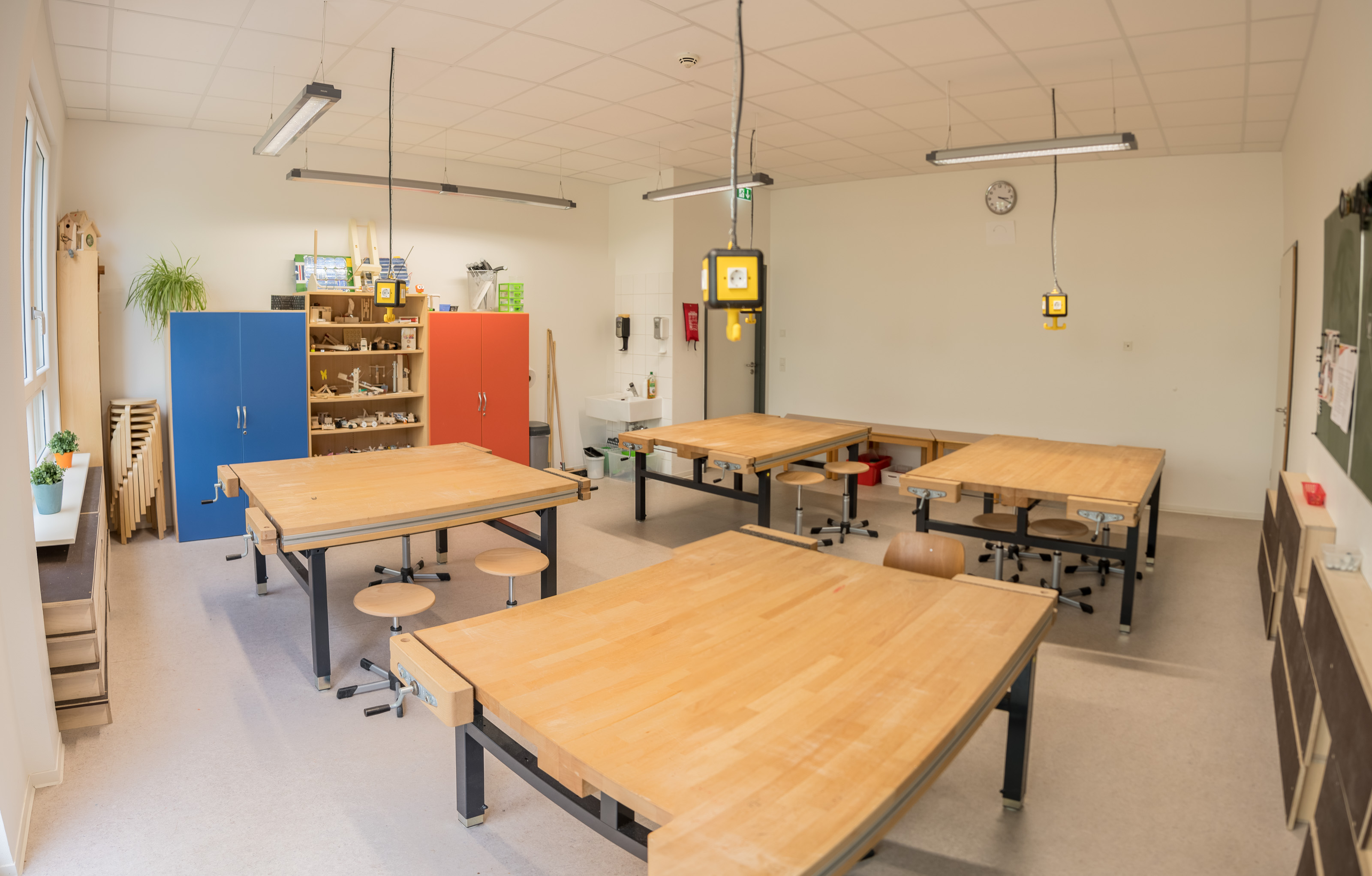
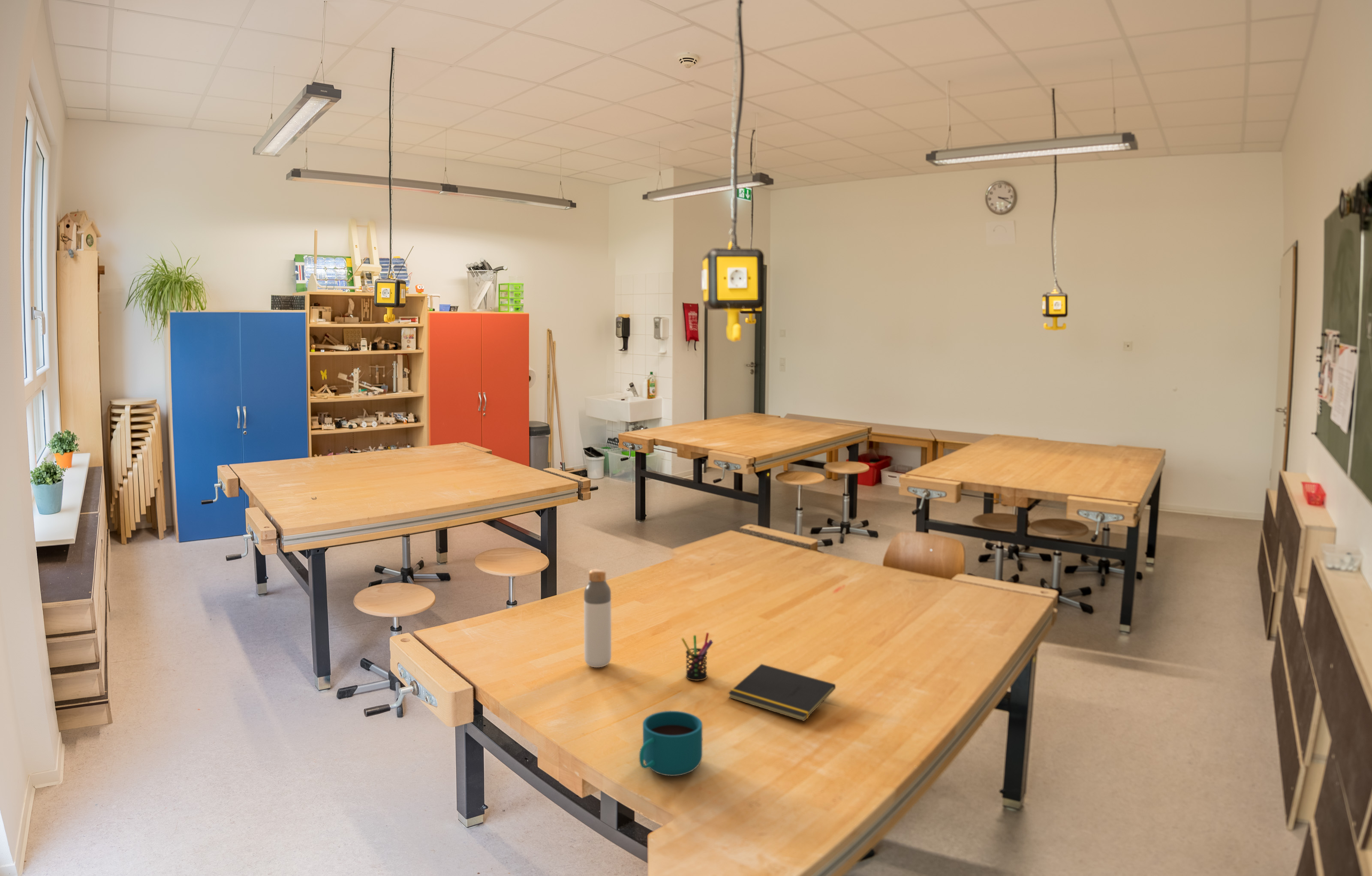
+ bottle (597, 617)
+ pen holder (697, 654)
+ cup (666, 748)
+ notepad (781, 691)
